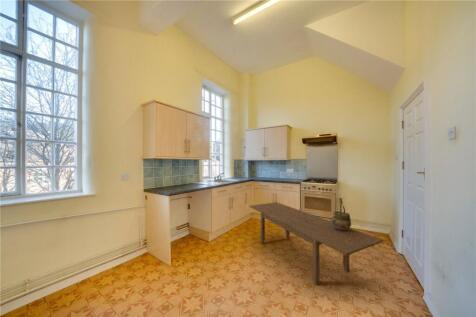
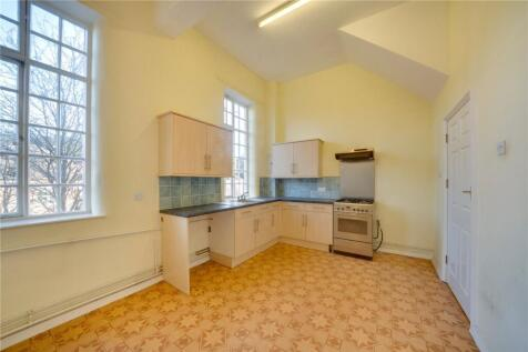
- dining table (298, 236)
- ceramic pot (340, 220)
